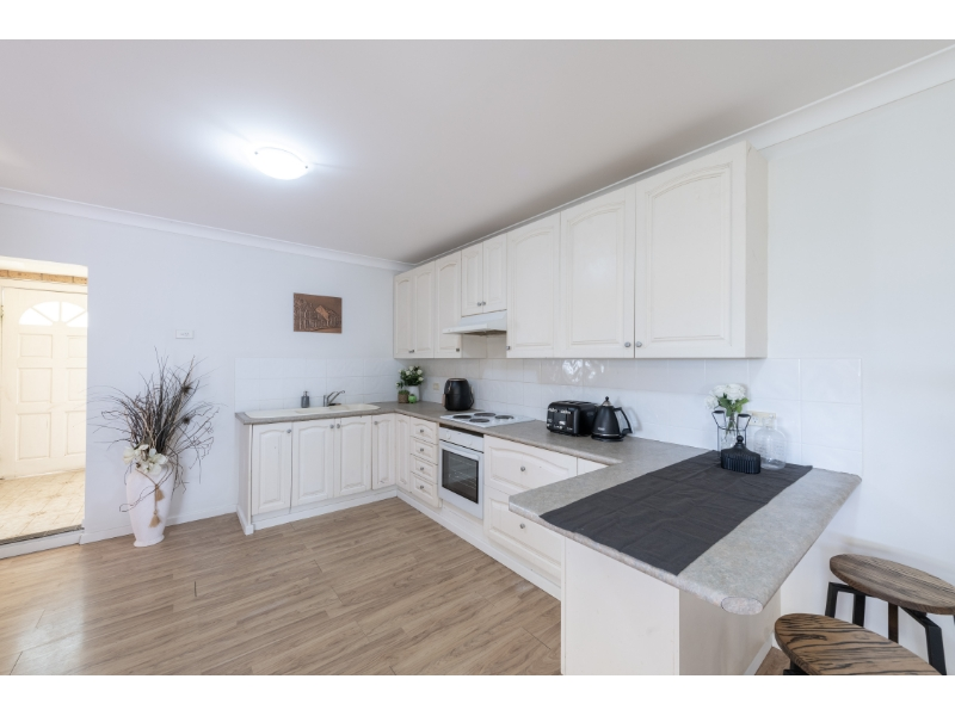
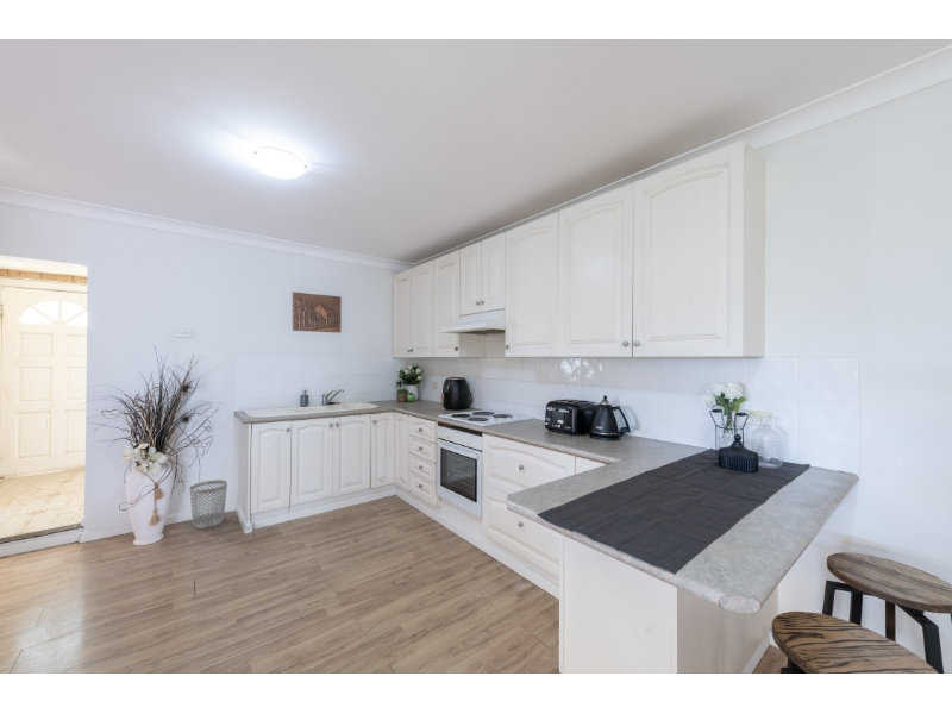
+ wastebasket (208, 503)
